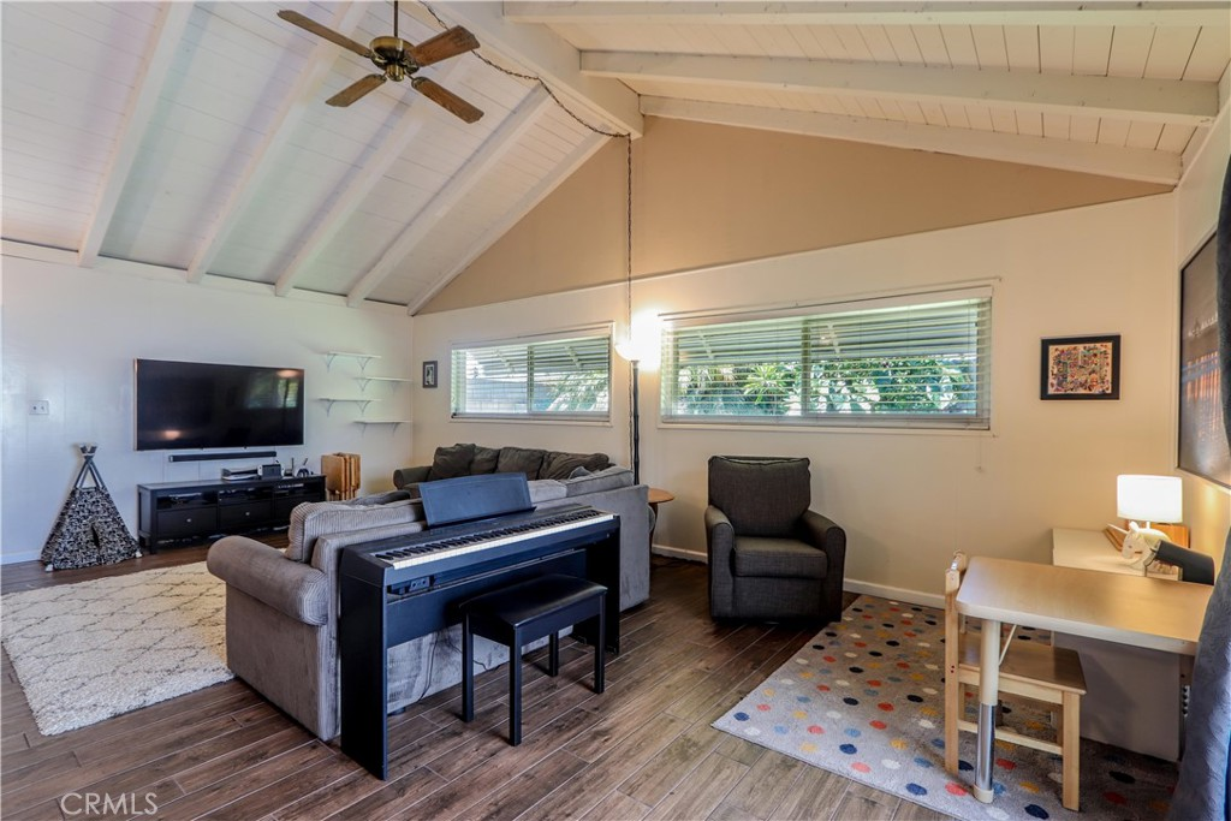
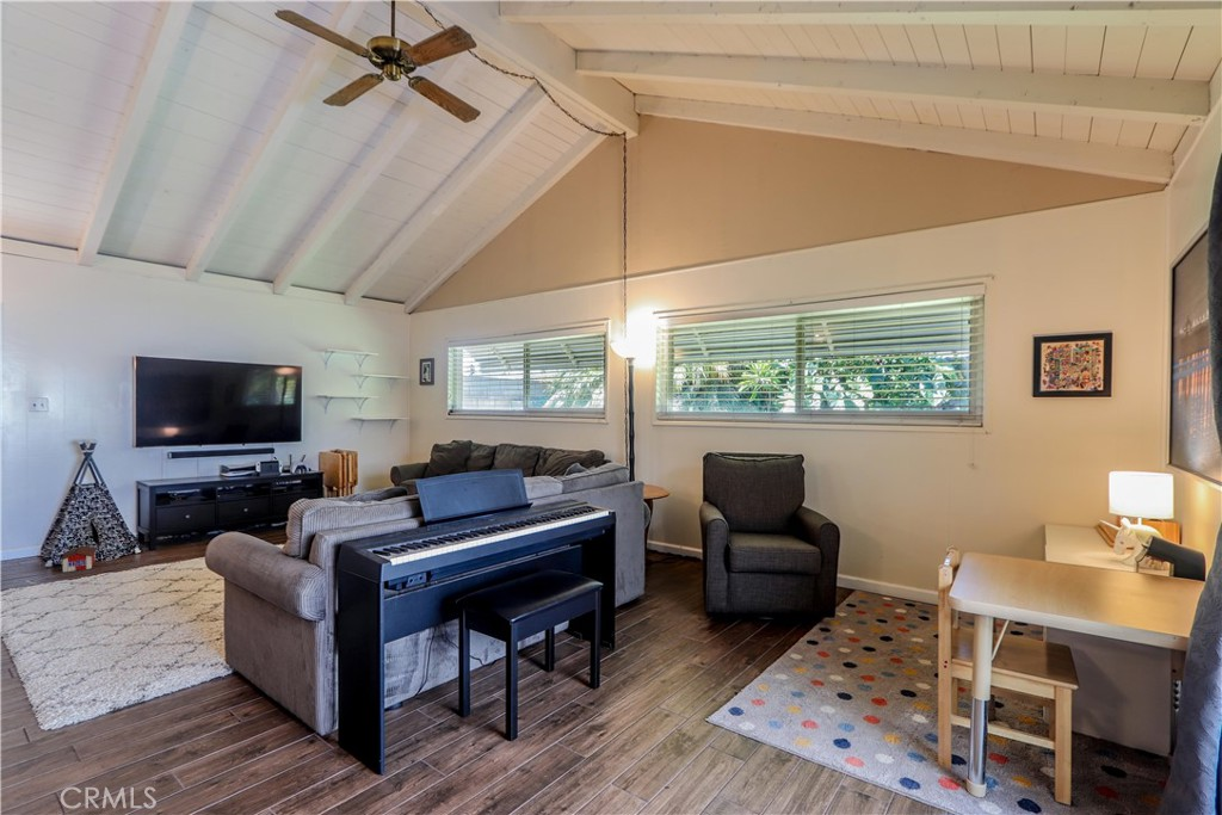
+ toy house (79, 556)
